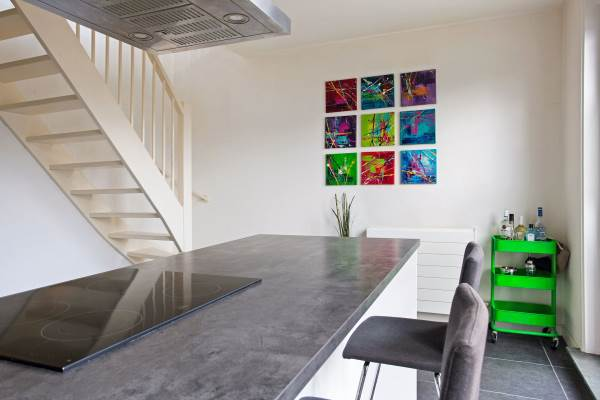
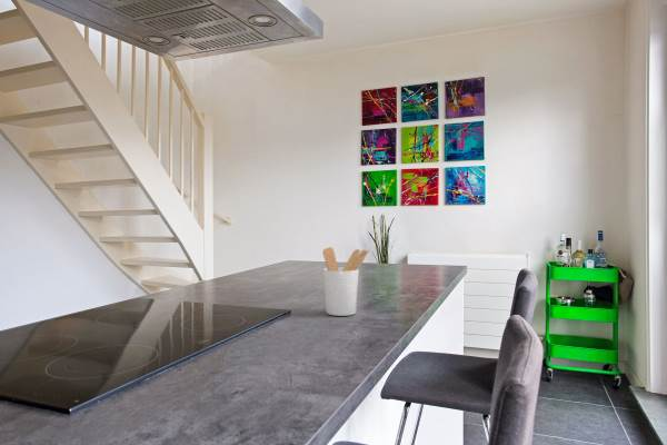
+ utensil holder (347, 279)
